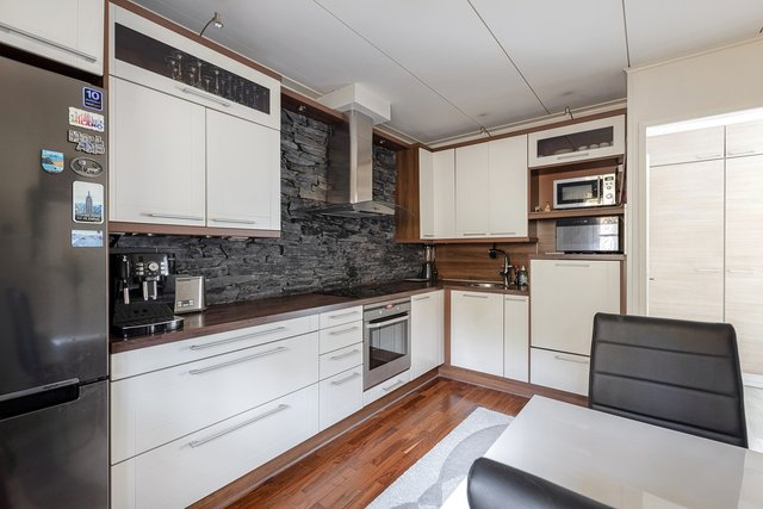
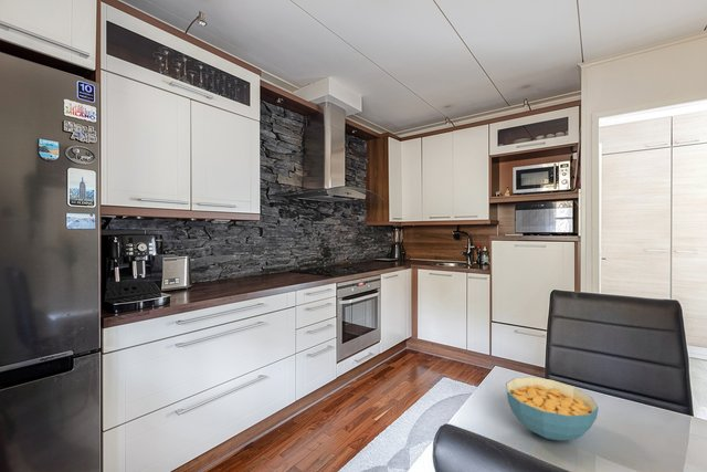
+ cereal bowl (548, 413)
